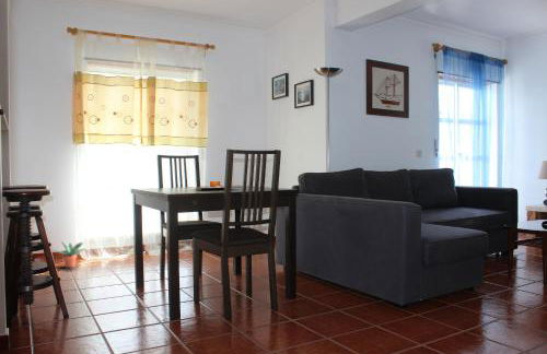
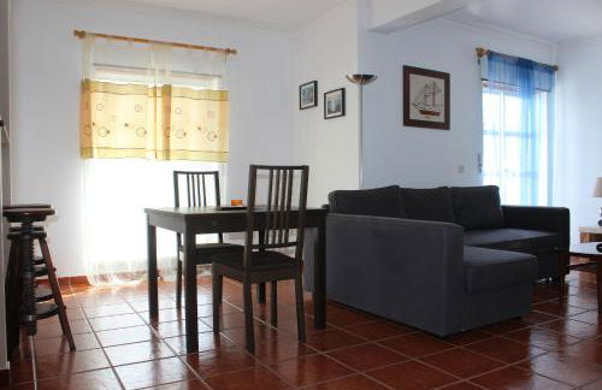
- potted plant (70, 252)
